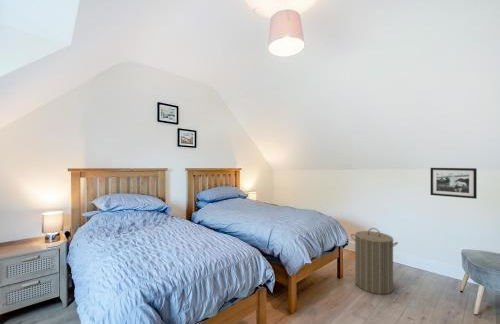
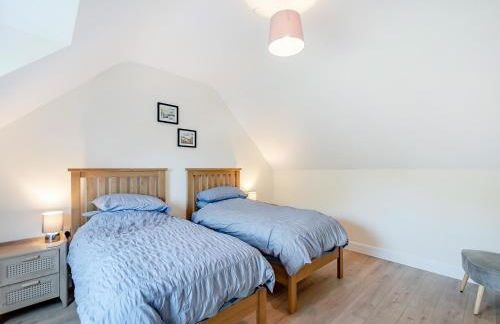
- laundry hamper (373, 256)
- picture frame (452, 182)
